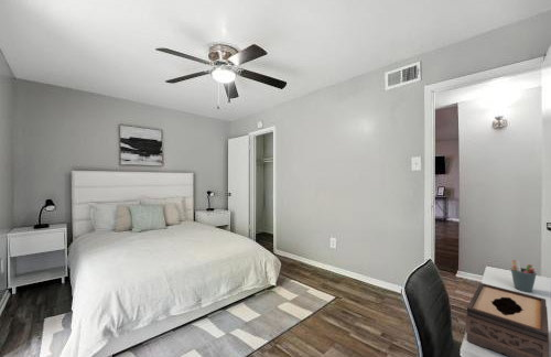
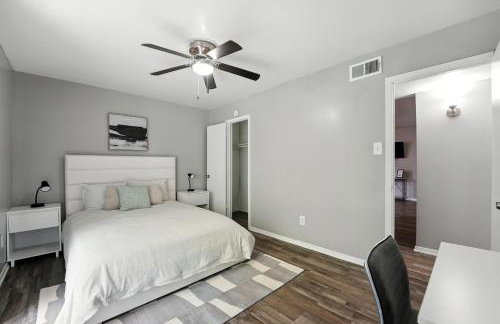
- pen holder (522, 274)
- tissue box (507, 318)
